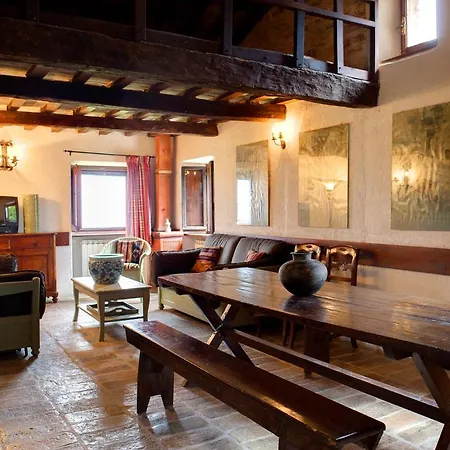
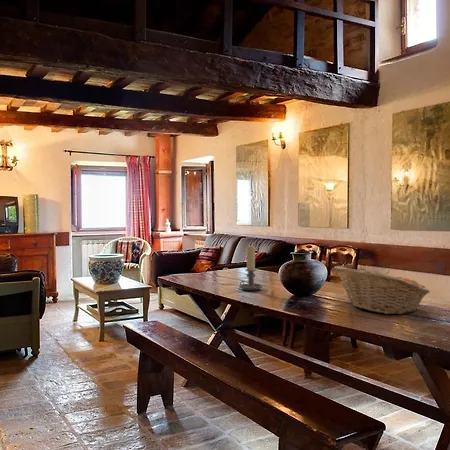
+ candle holder (249, 267)
+ fruit basket (379, 286)
